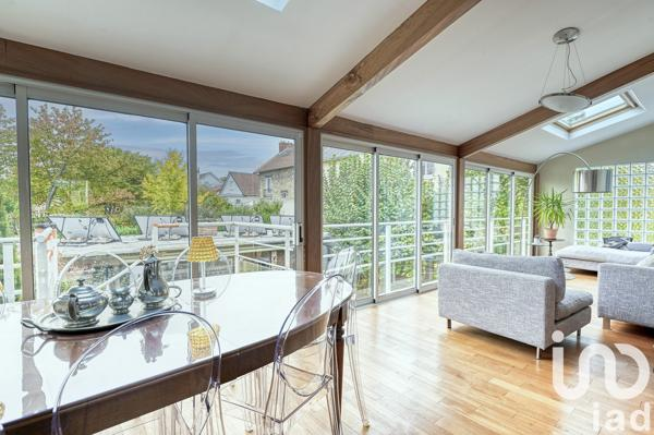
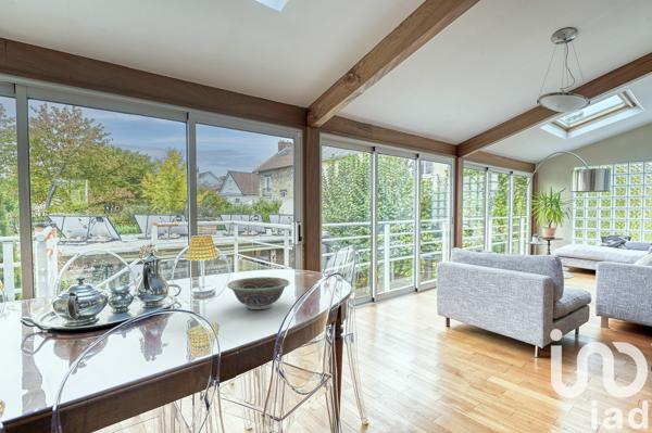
+ decorative bowl (259, 294)
